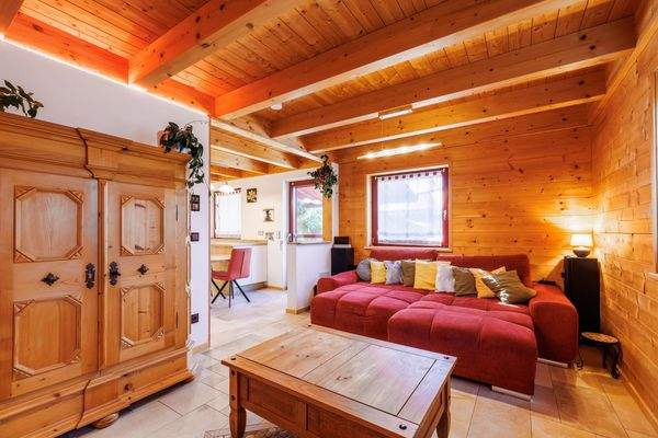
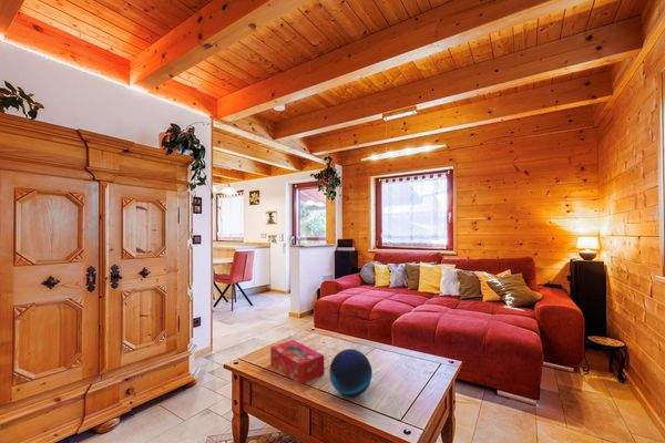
+ tissue box (296, 360)
+ decorative orb (350, 372)
